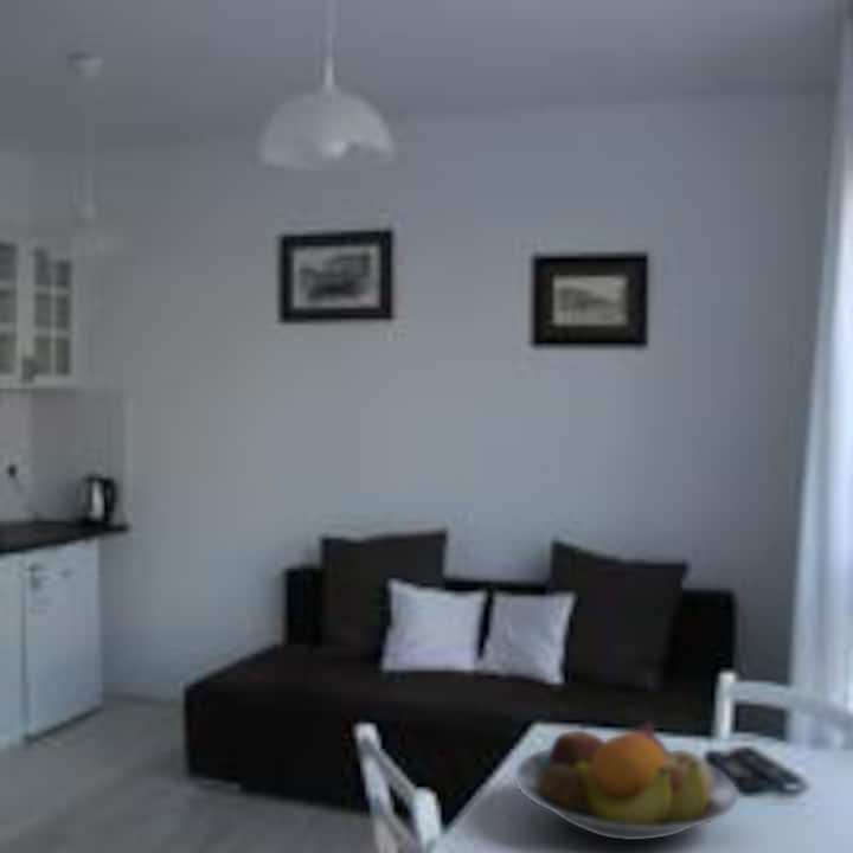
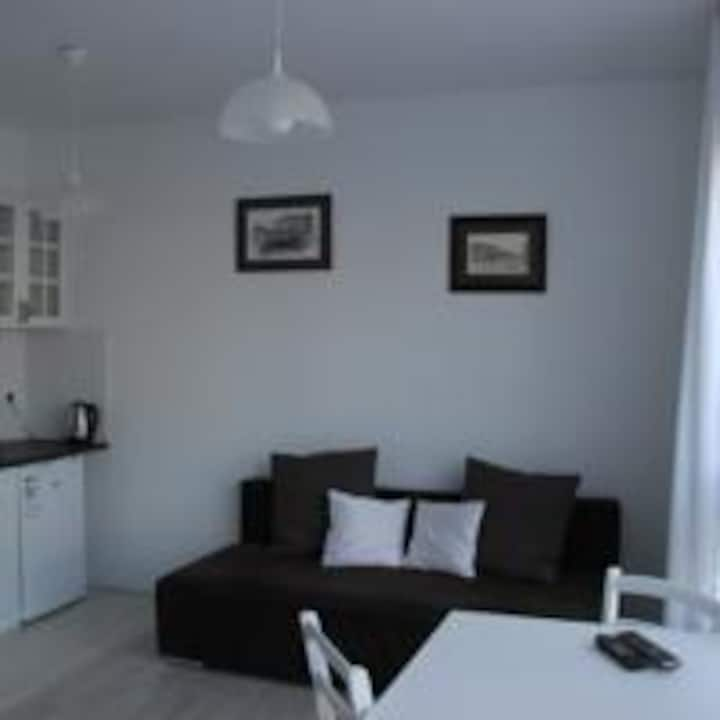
- fruit bowl (624, 771)
